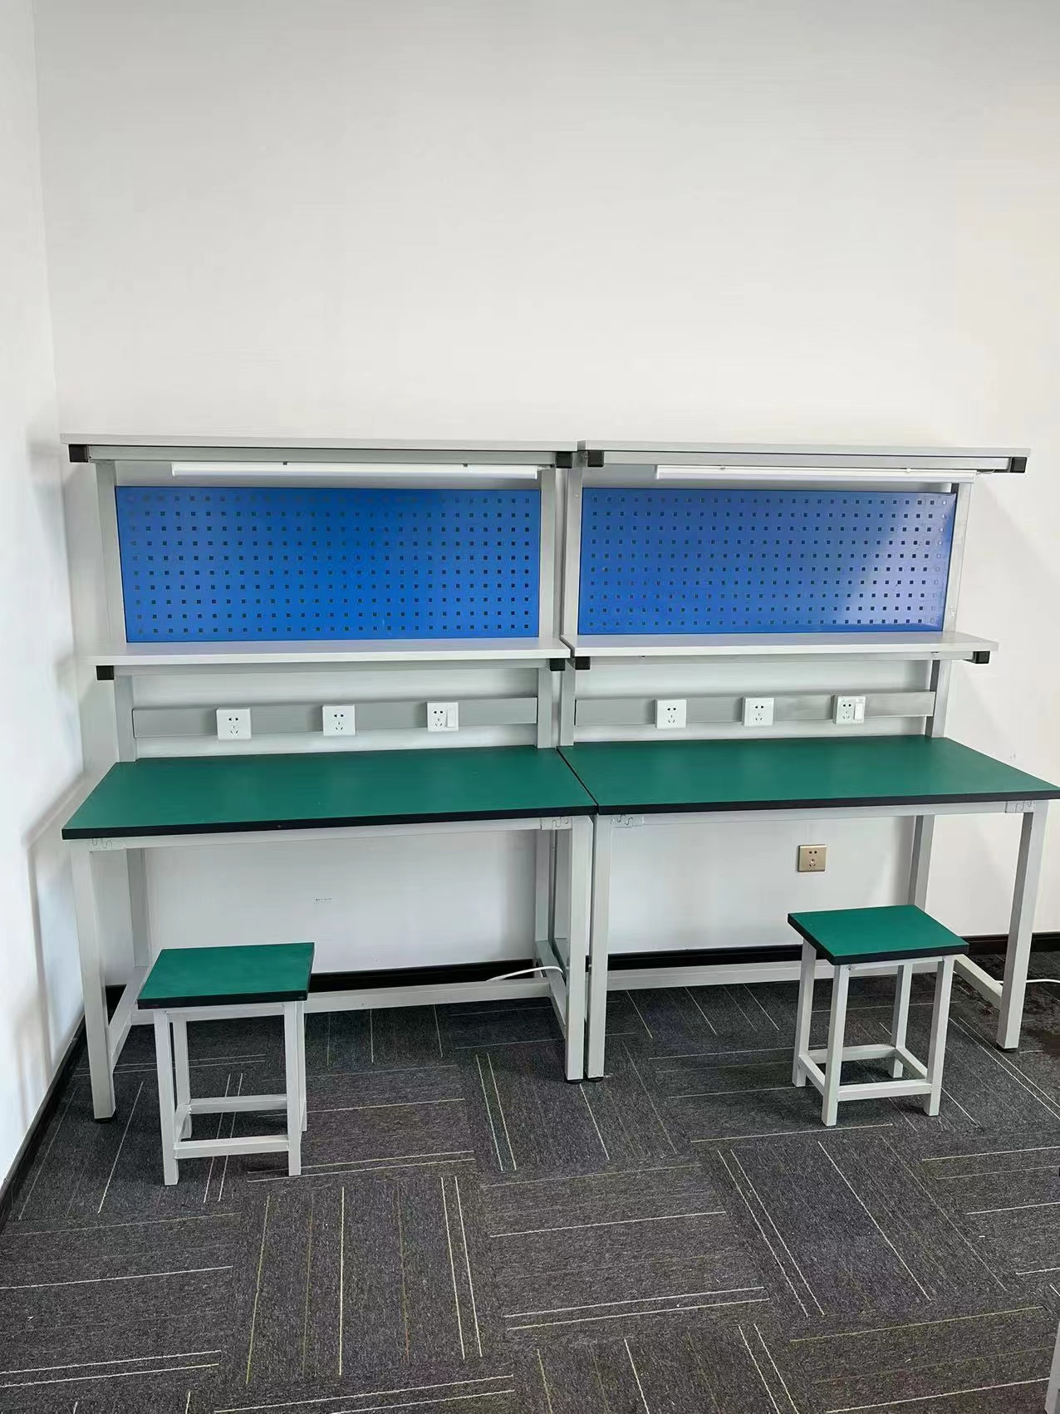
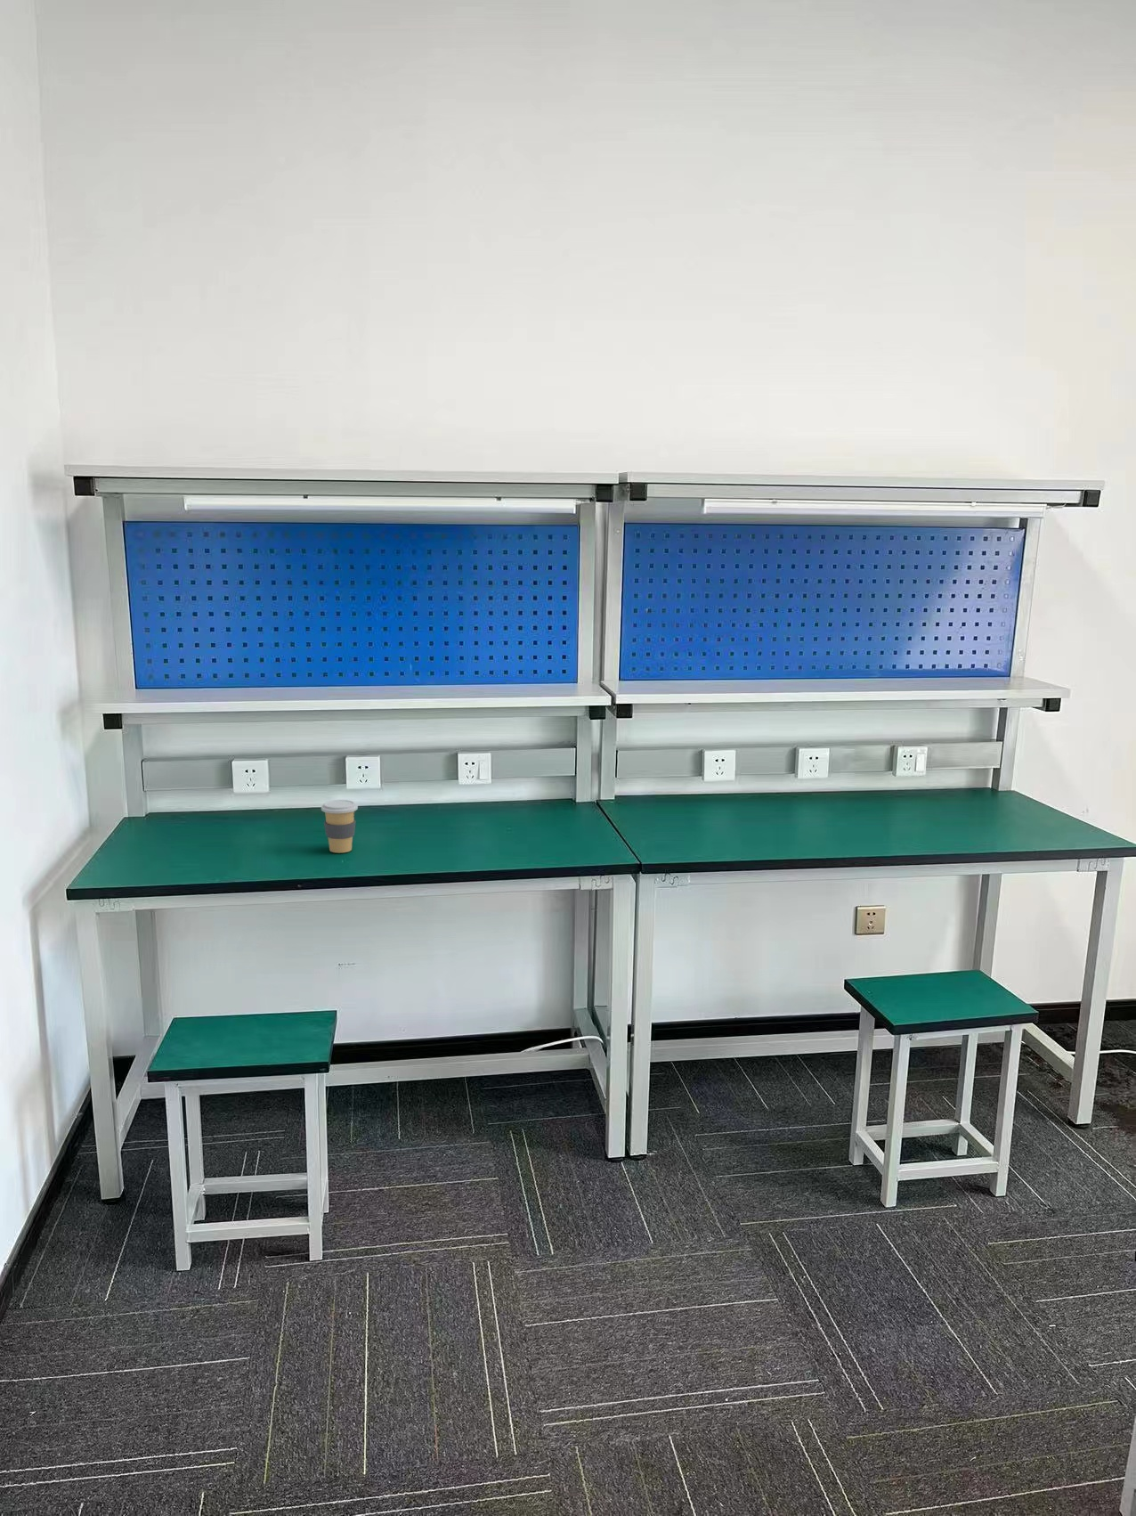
+ coffee cup (339, 826)
